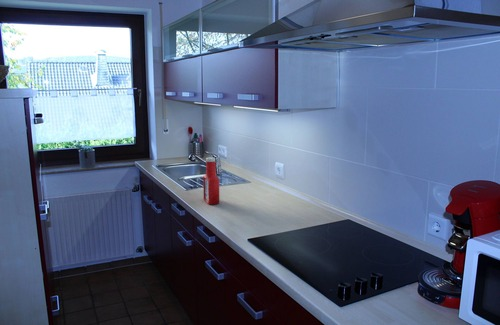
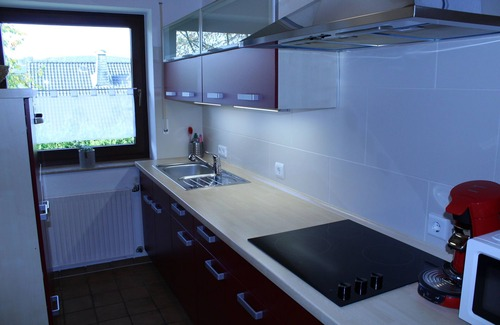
- soap bottle (211, 179)
